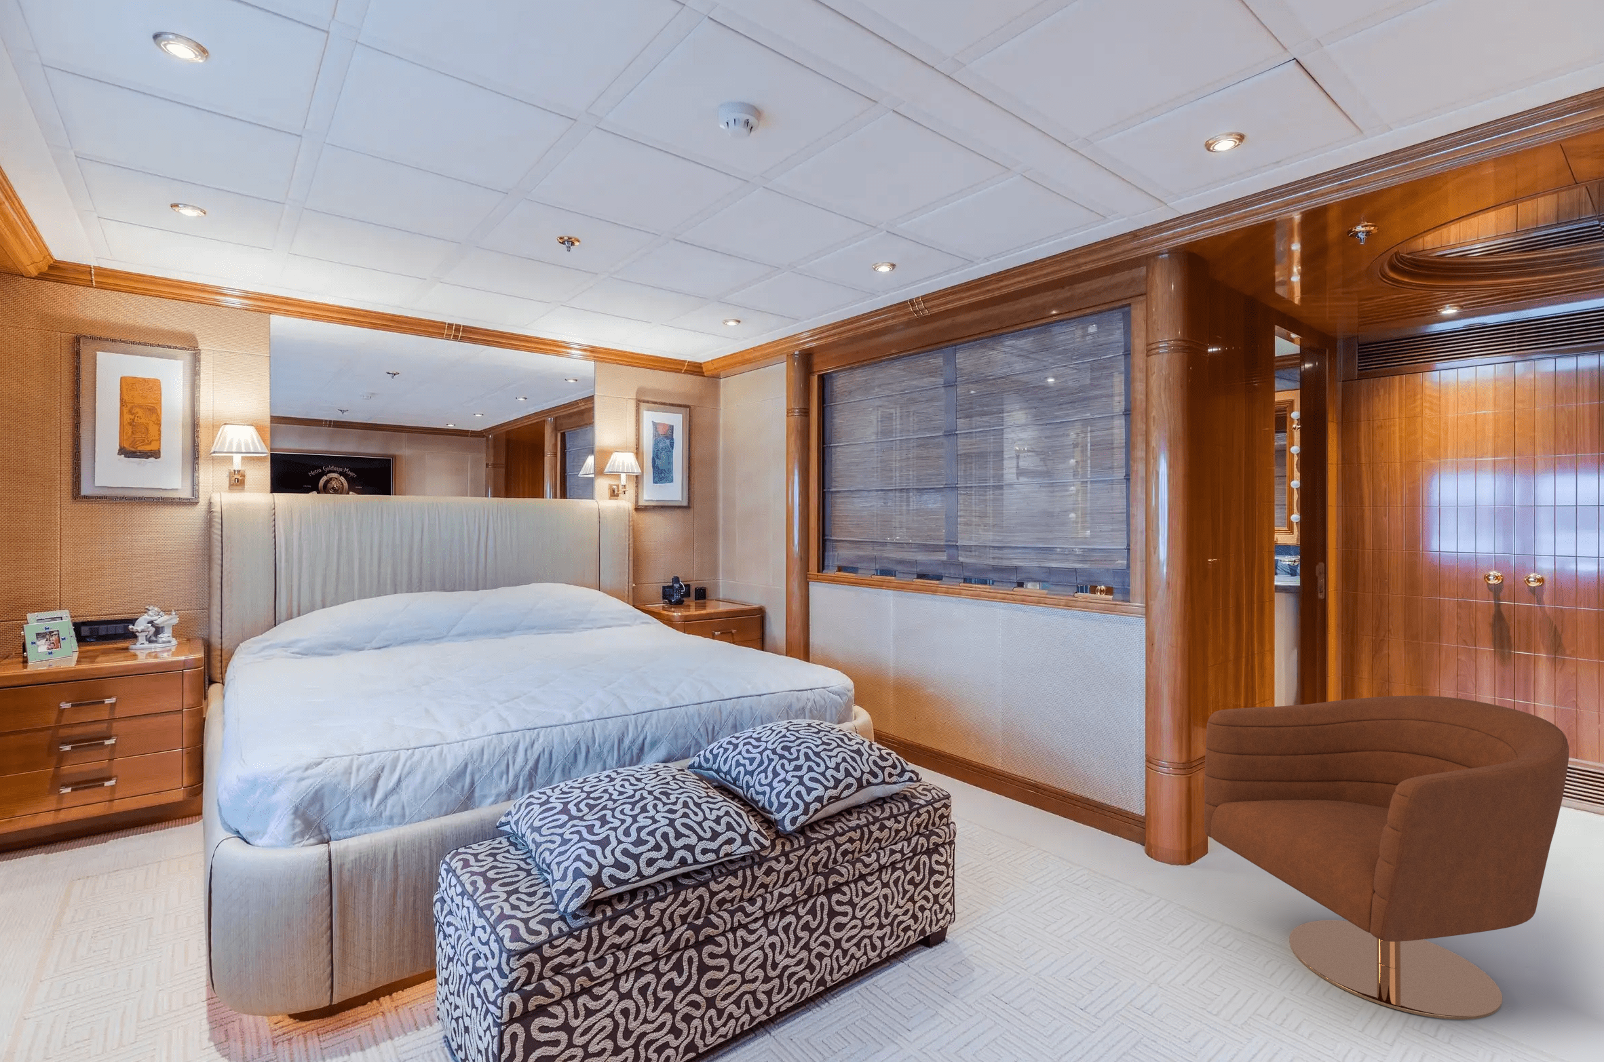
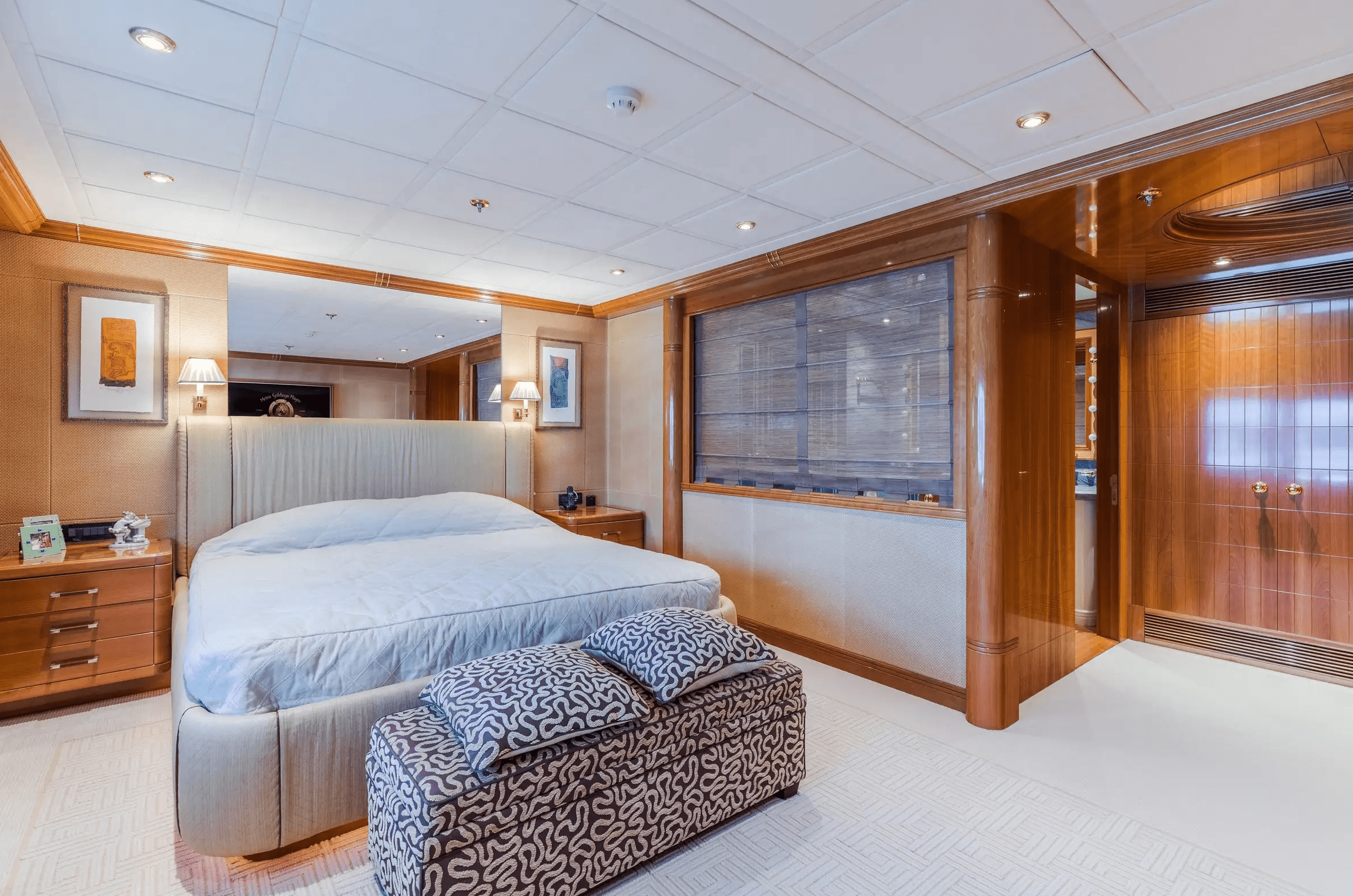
- armchair (1391, 837)
